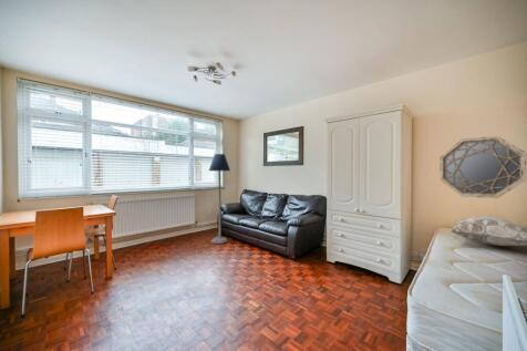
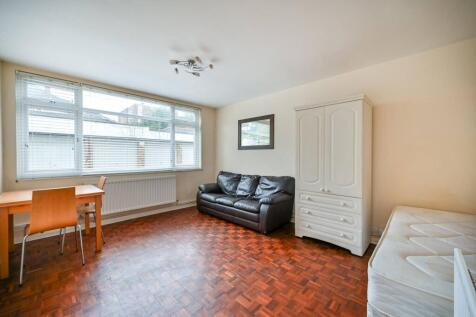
- decorative pillow (490, 230)
- home mirror (478, 167)
- floor lamp (219, 197)
